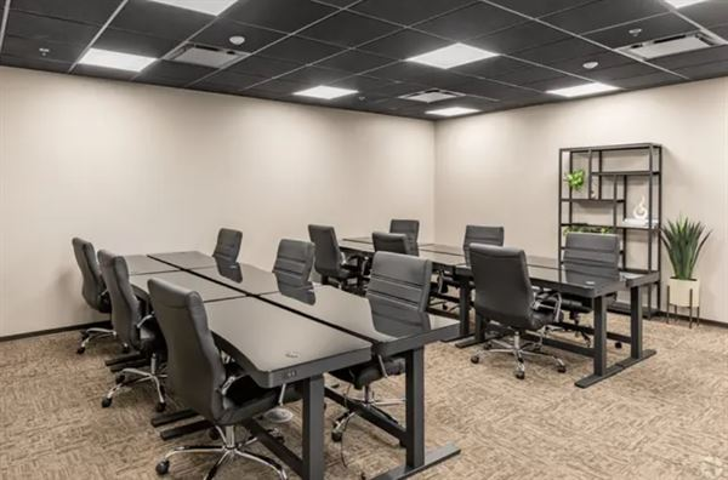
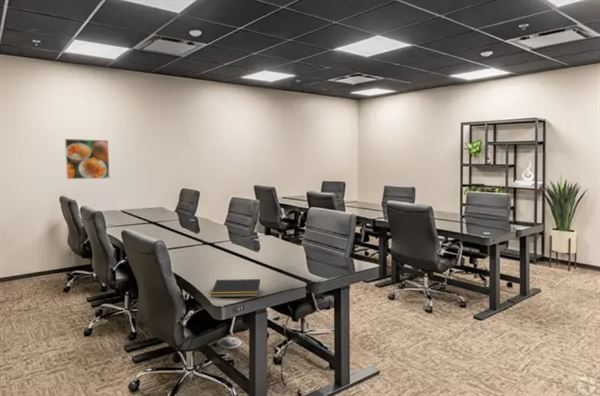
+ notepad (236, 287)
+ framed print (87, 159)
